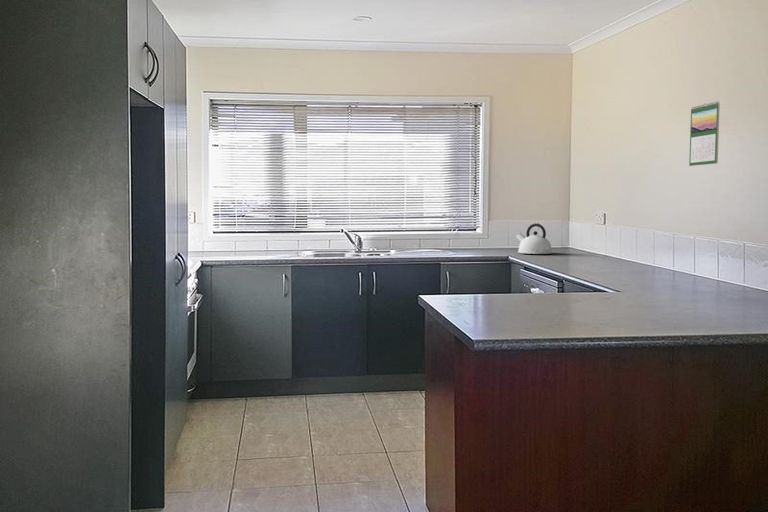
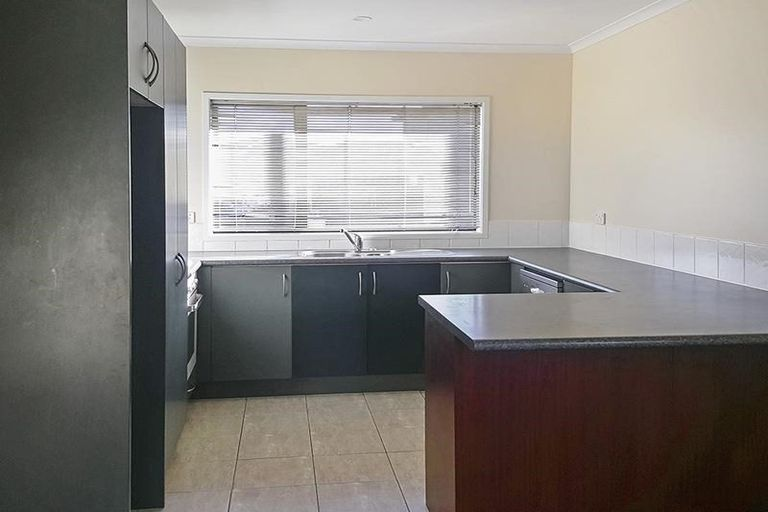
- calendar (704, 134)
- kettle (533, 238)
